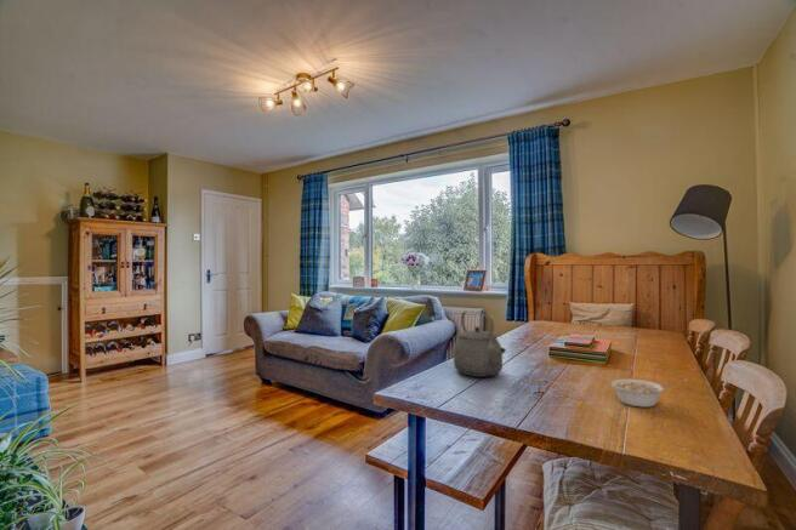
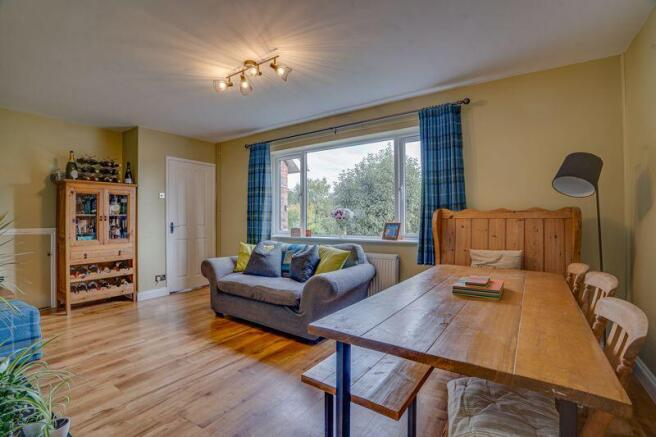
- legume (638, 392)
- tea kettle (482, 343)
